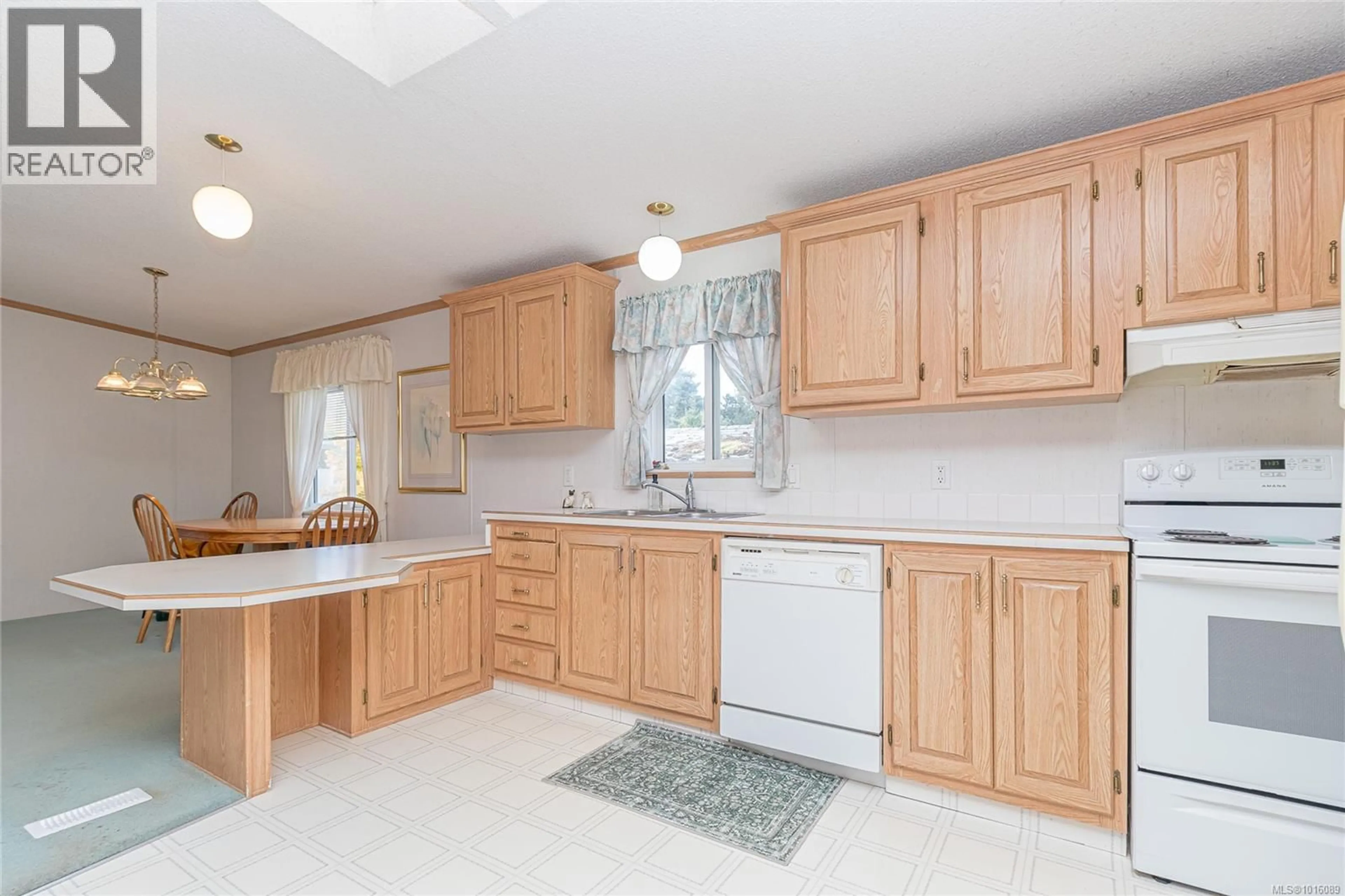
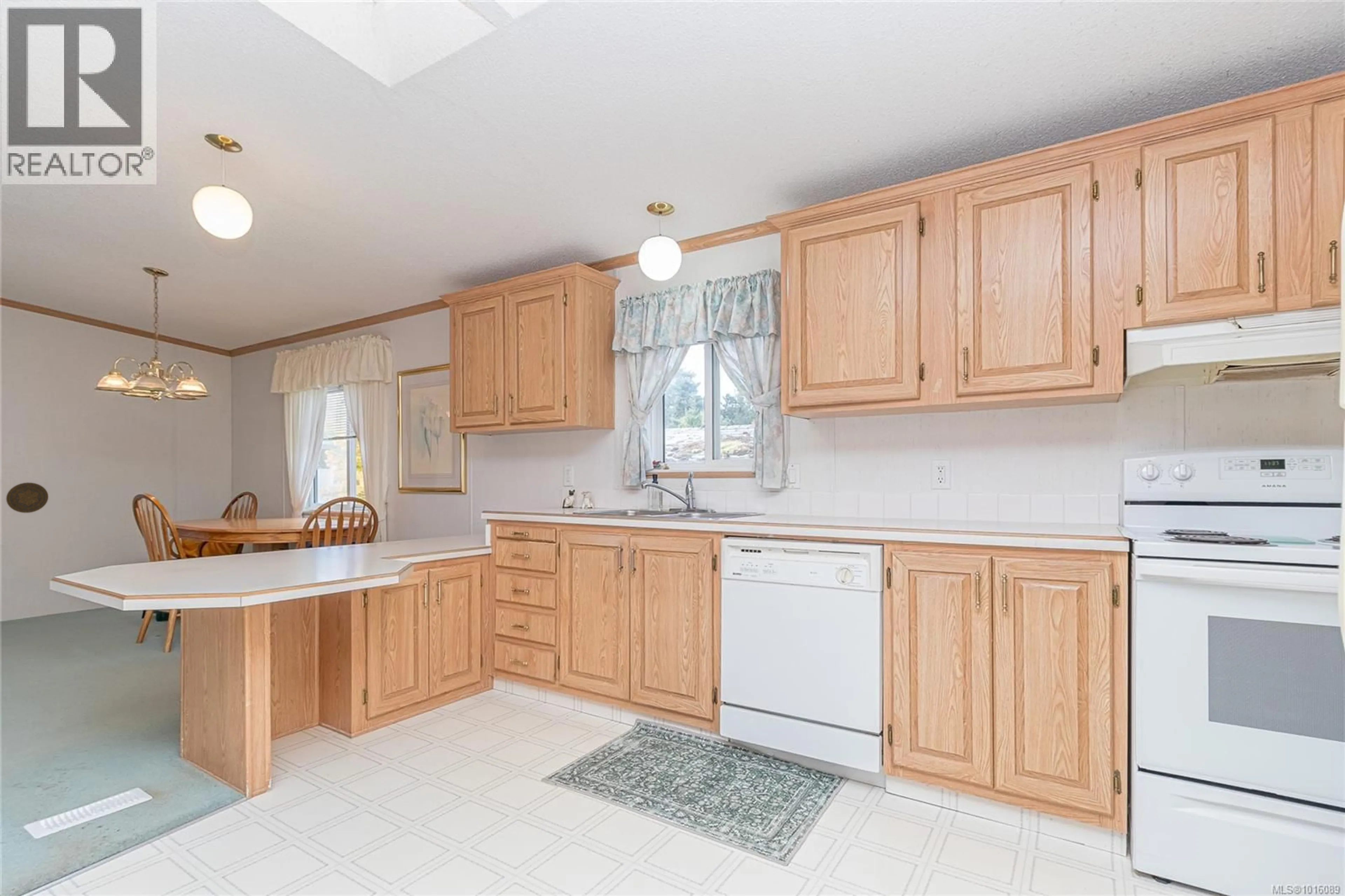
+ decorative plate (28, 497)
